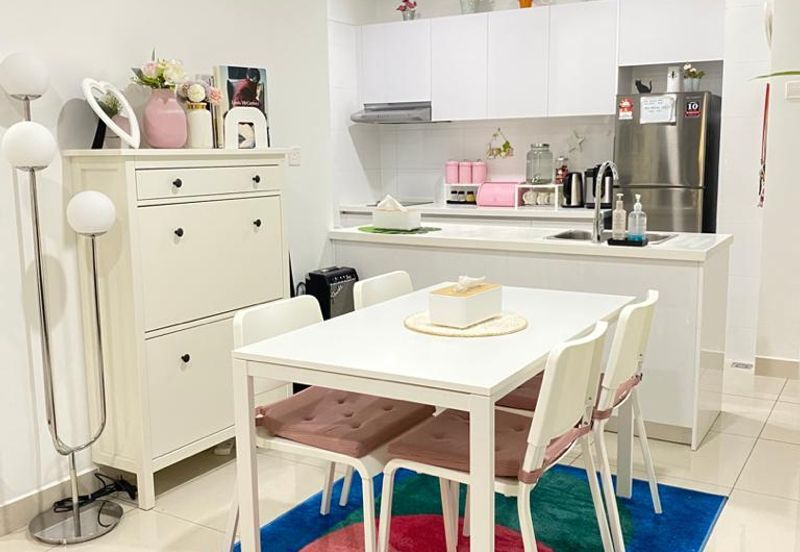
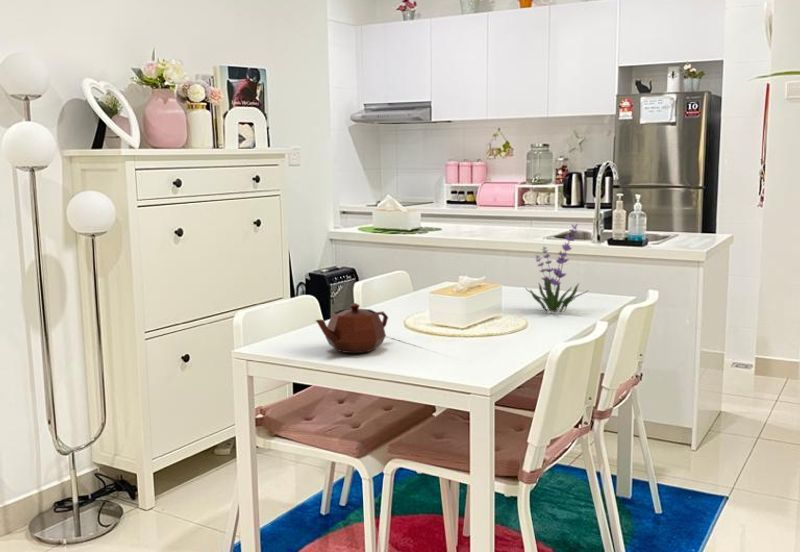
+ teapot (352, 326)
+ plant (555, 268)
